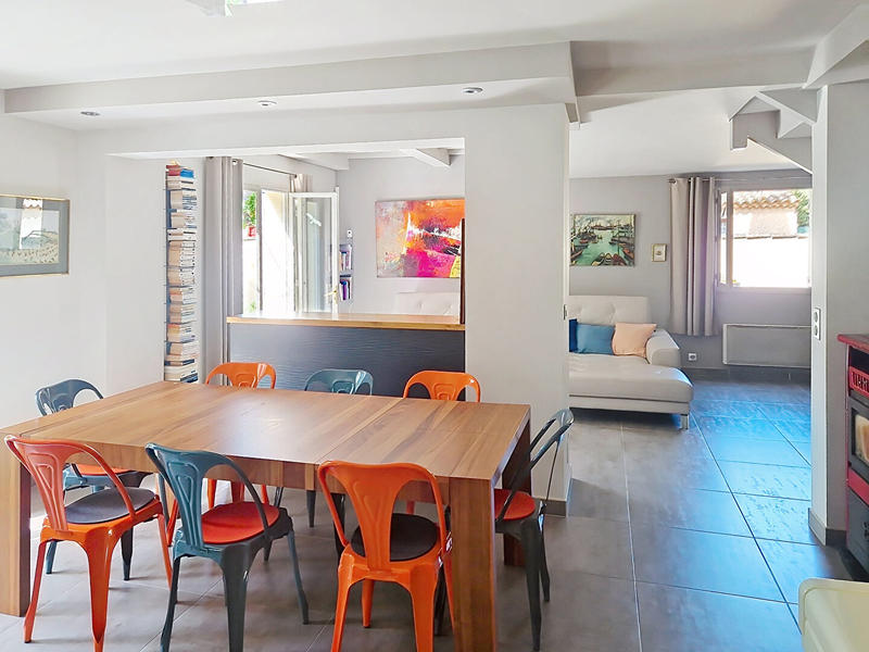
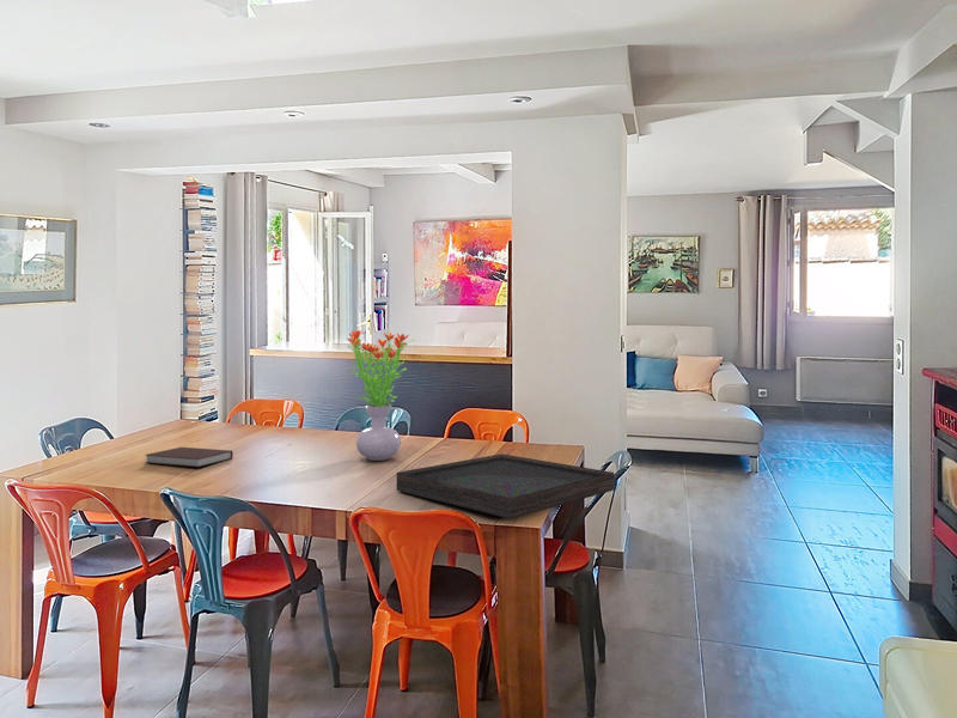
+ picture frame (505, 481)
+ notebook (189, 456)
+ flower arrangement (377, 394)
